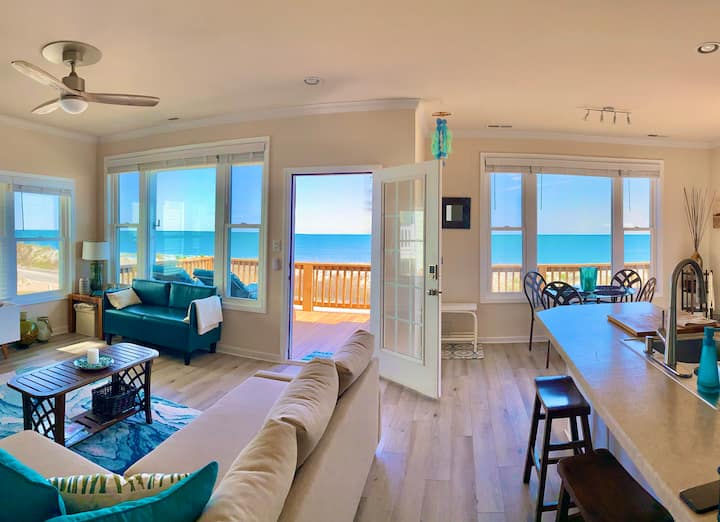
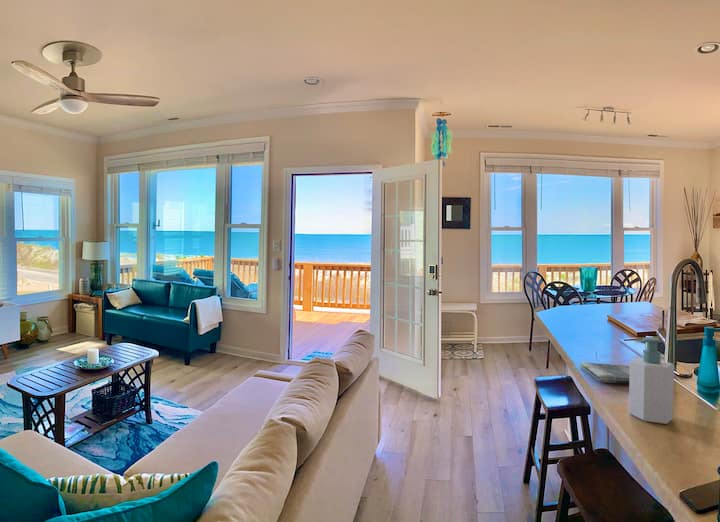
+ dish towel (614, 371)
+ soap bottle (651, 377)
